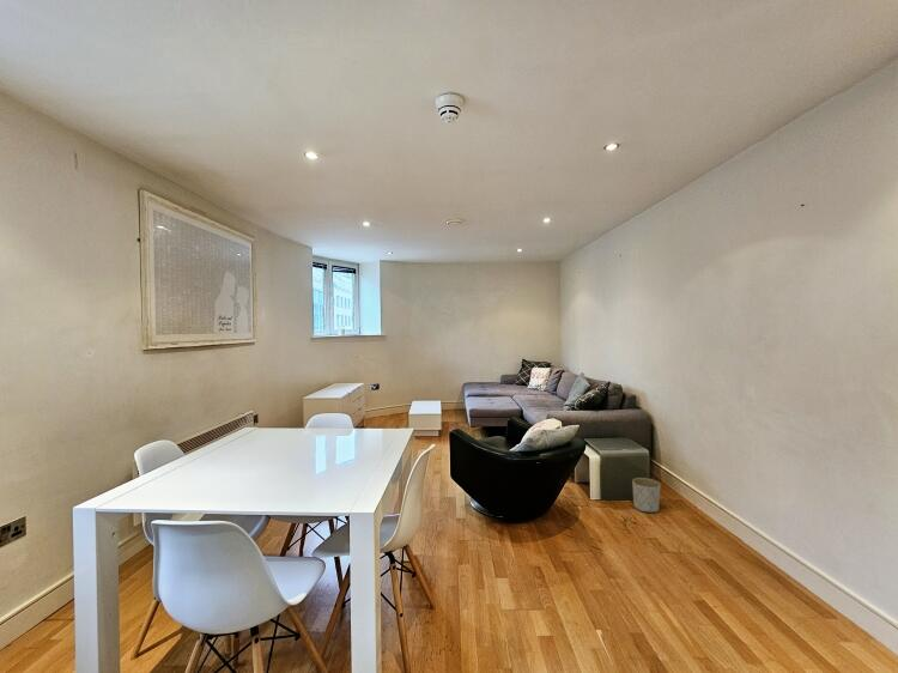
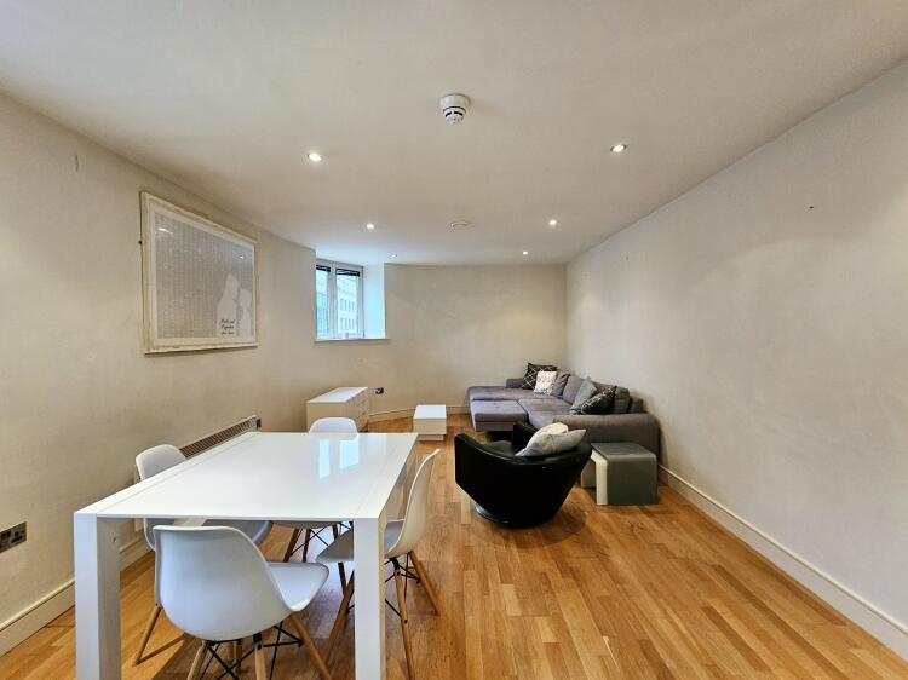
- planter (645, 495)
